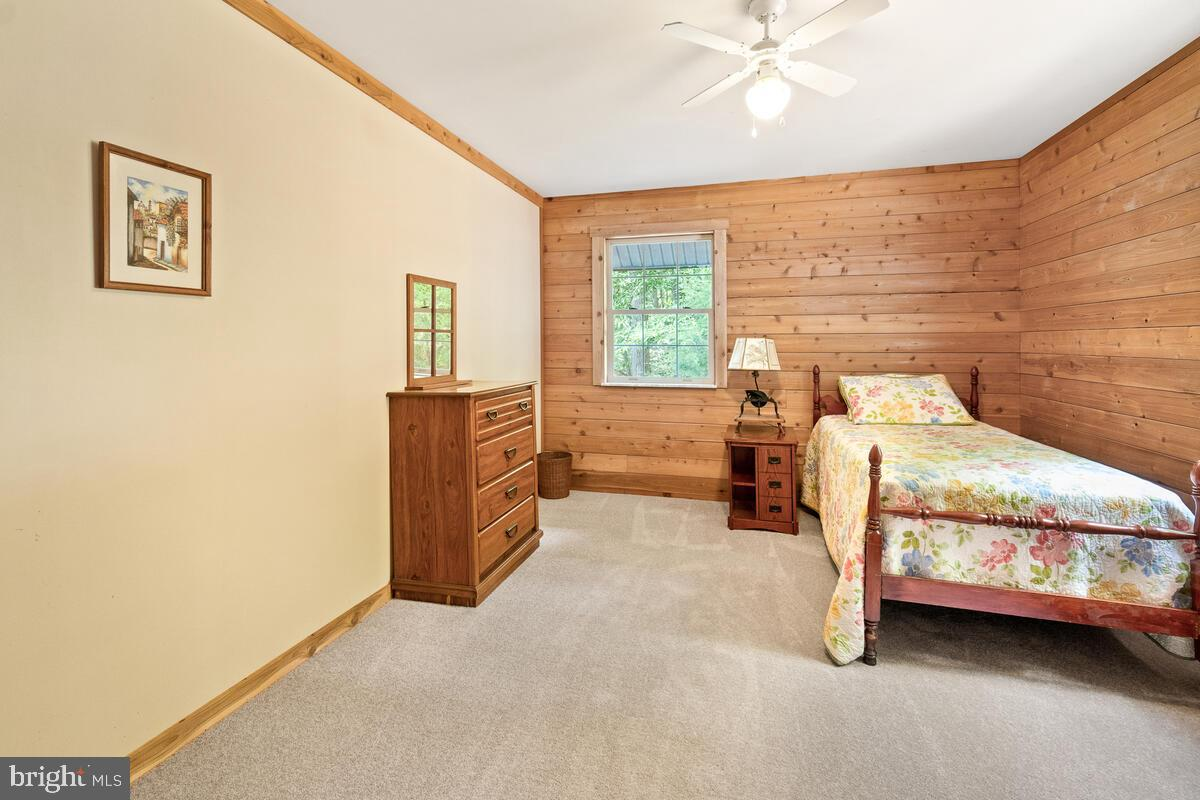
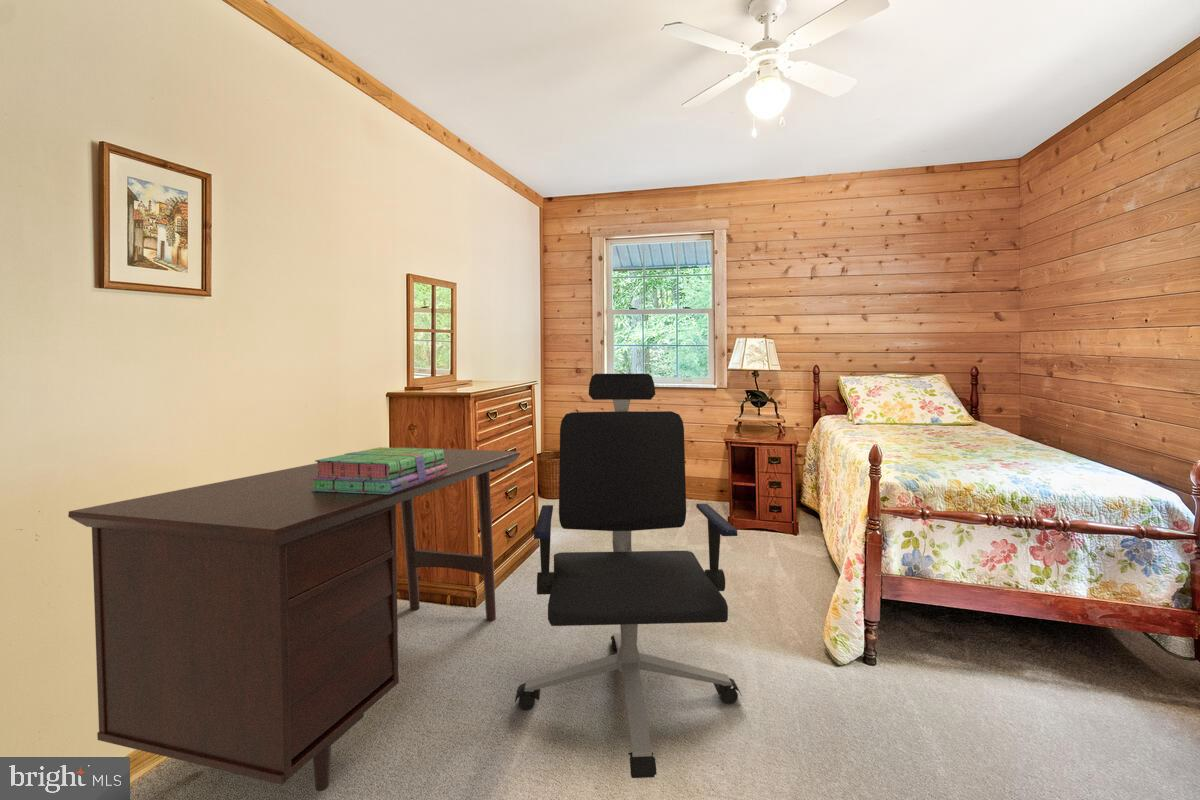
+ office chair (628, 539)
+ desk (362, 582)
+ stack of books (384, 467)
